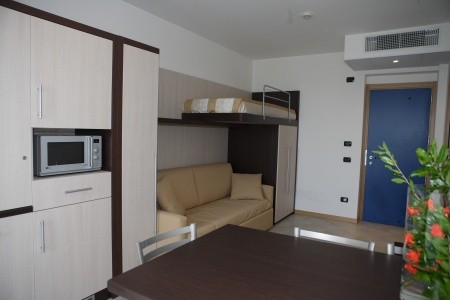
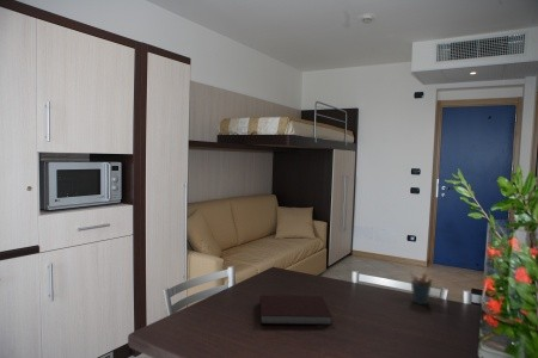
+ notebook (293, 309)
+ pen holder (421, 286)
